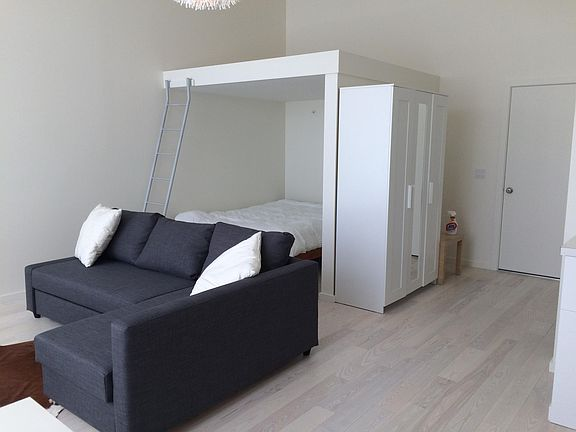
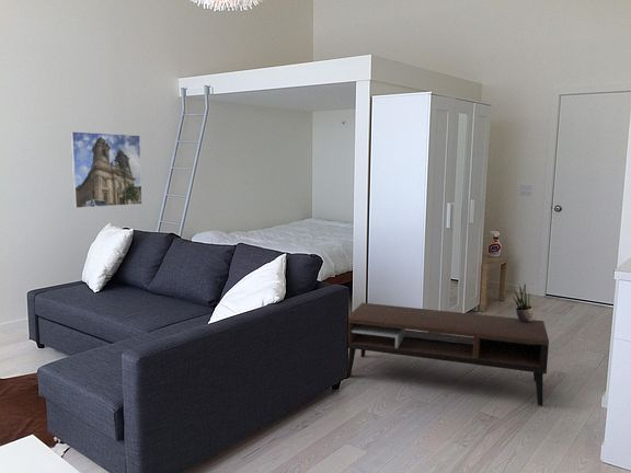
+ coffee table (443, 348)
+ potted plant (523, 301)
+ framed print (108, 170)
